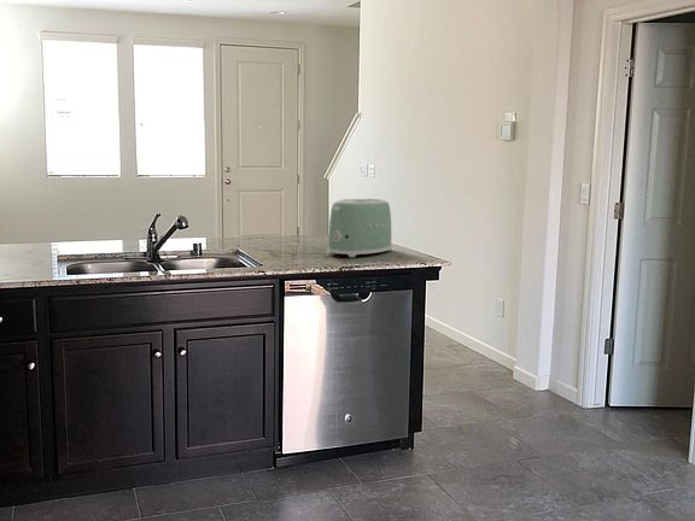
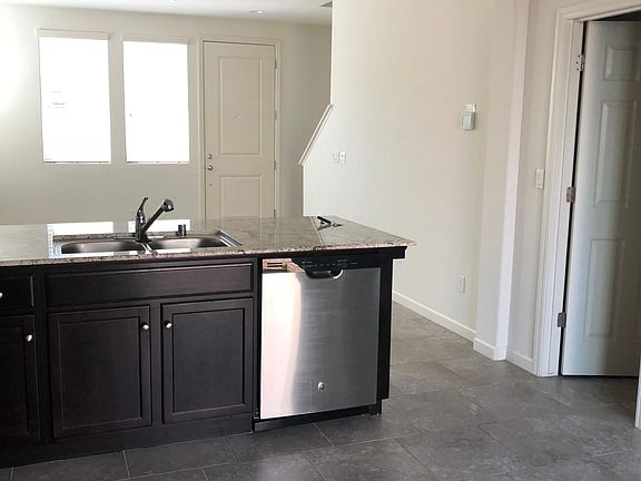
- toaster (361, 226)
